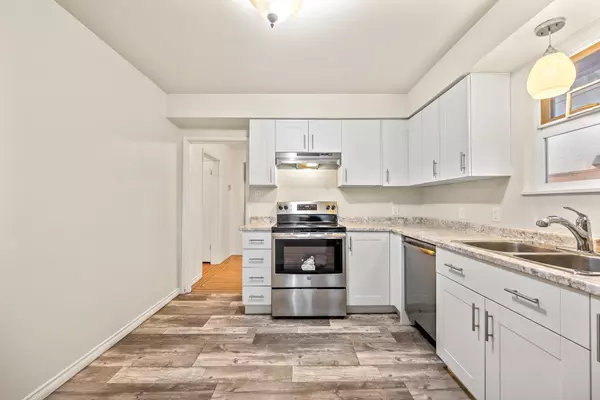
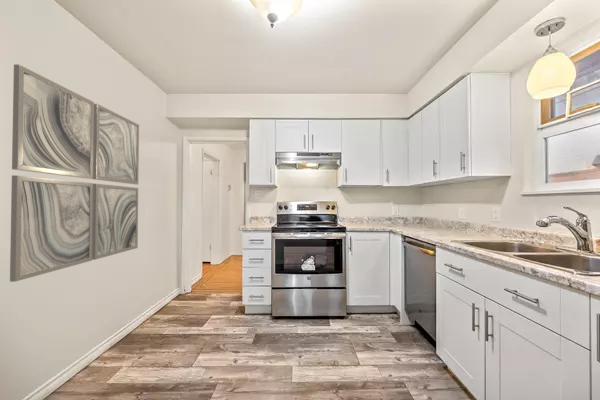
+ wall art (92, 183)
